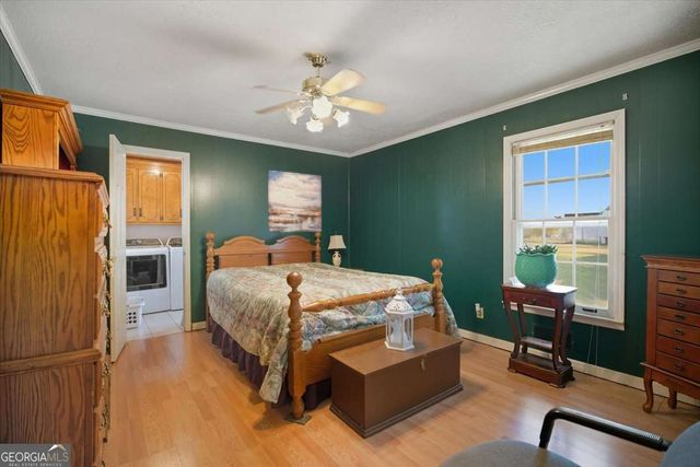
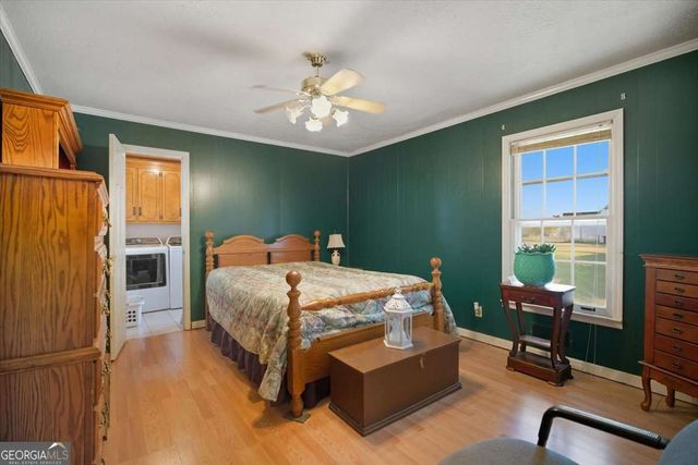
- wall art (295, 202)
